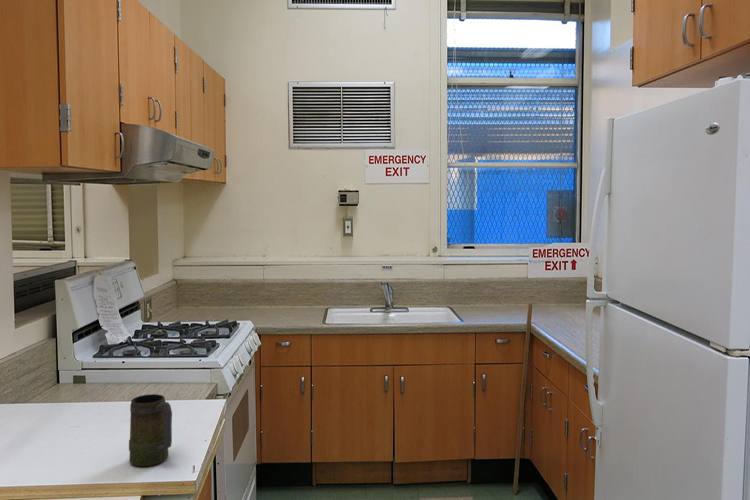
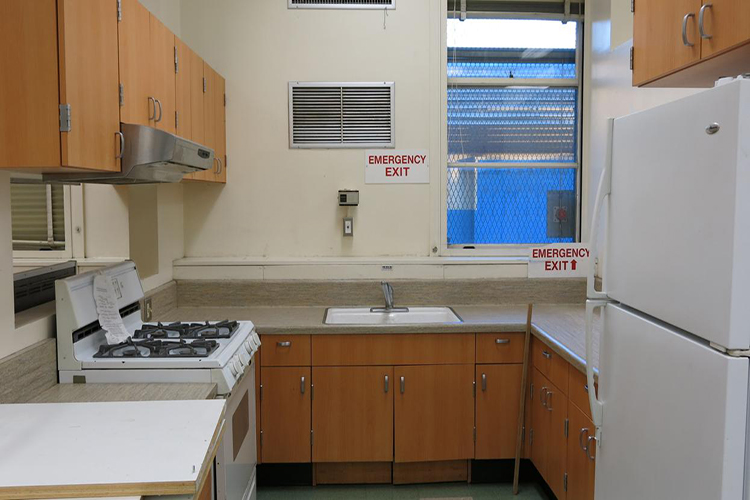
- mug (153, 430)
